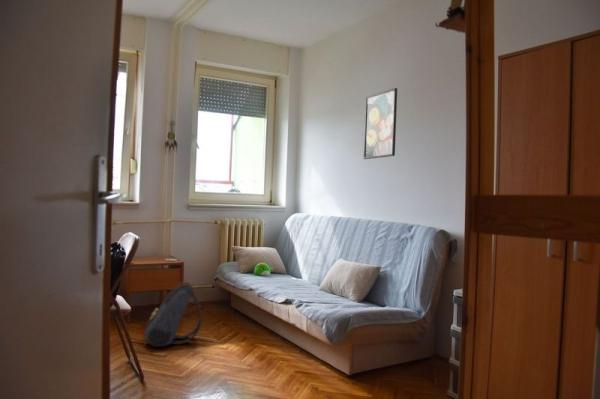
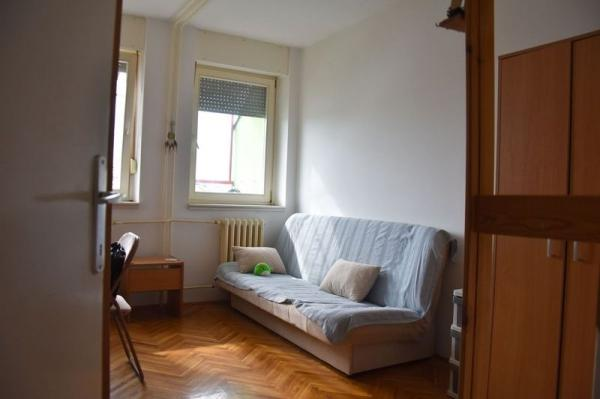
- backpack (173, 311)
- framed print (379, 125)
